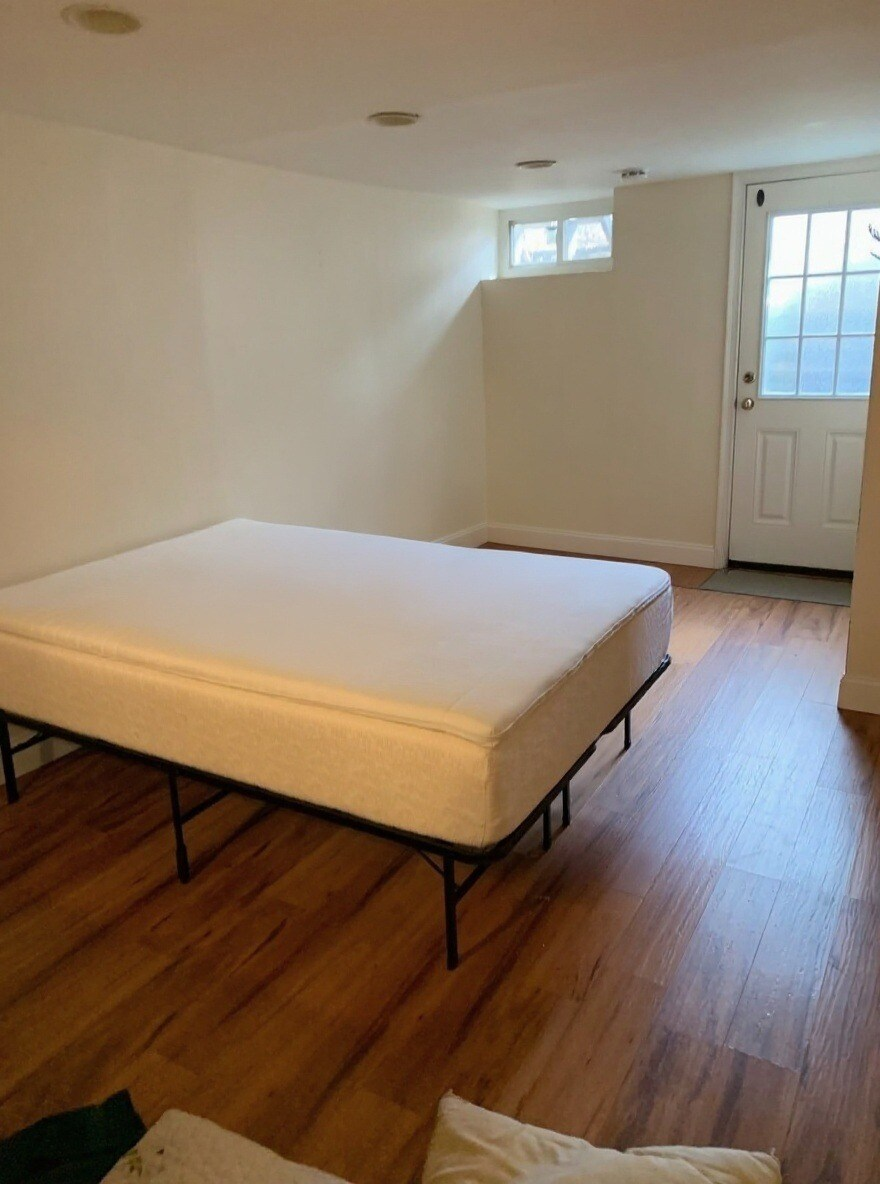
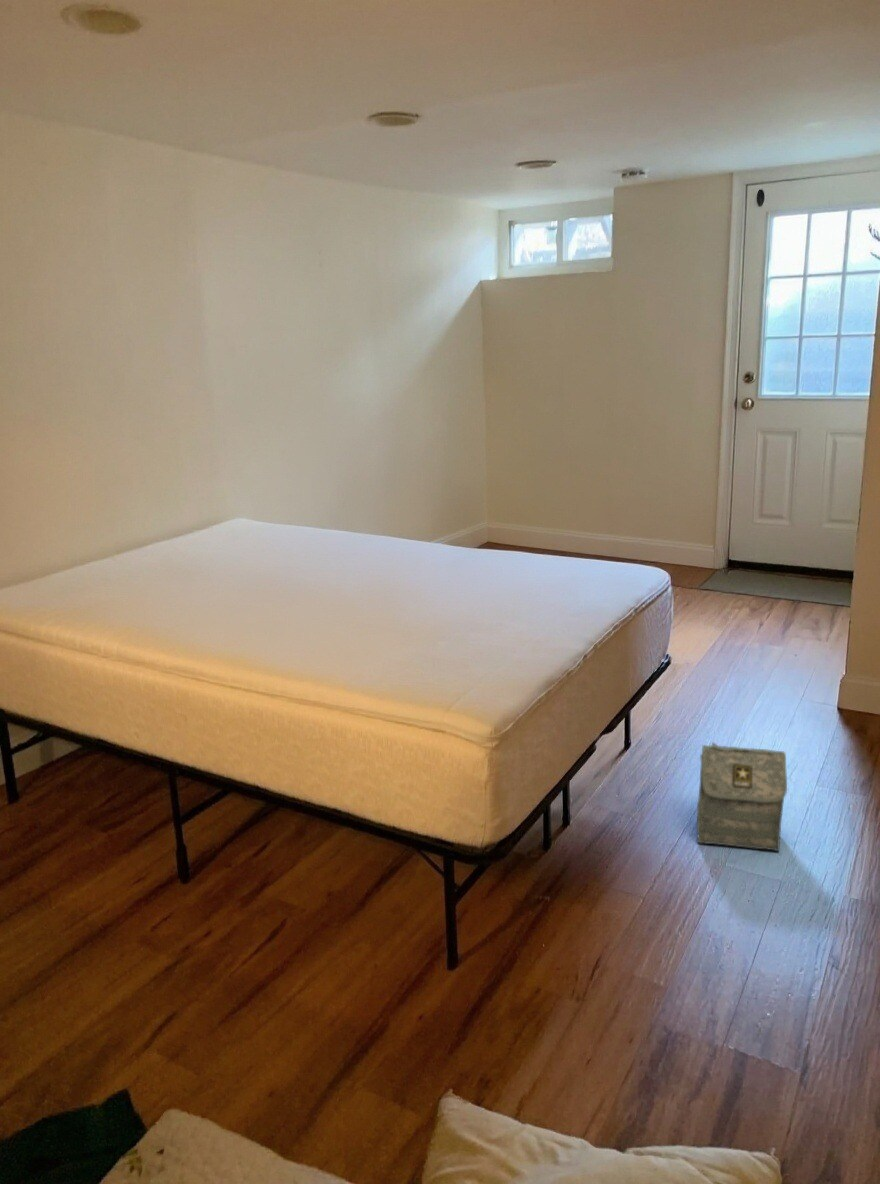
+ bag (740, 793)
